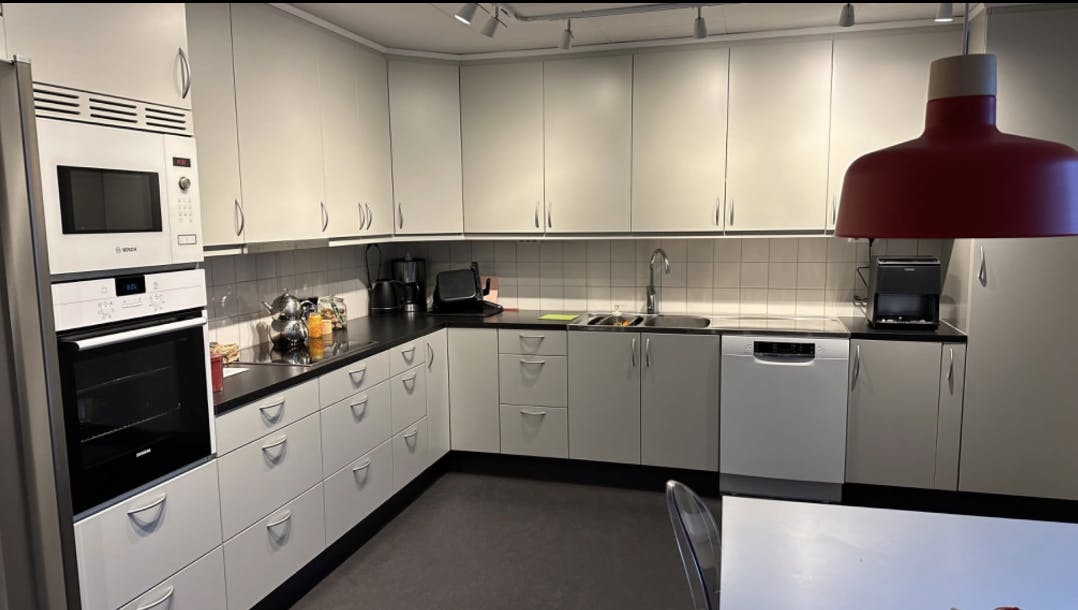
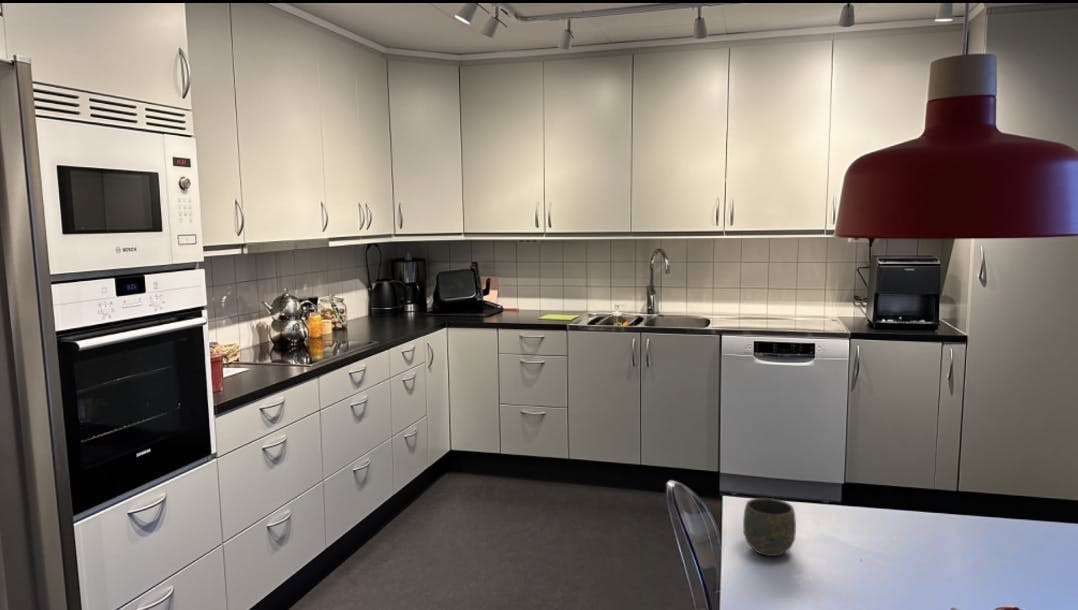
+ mug (767, 525)
